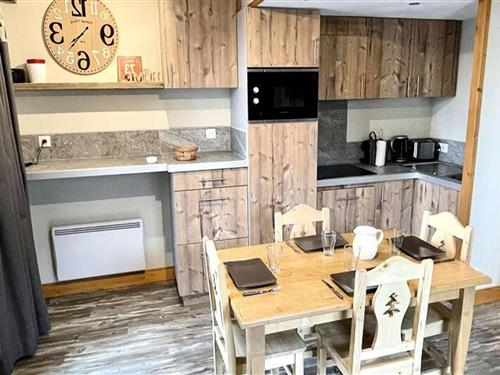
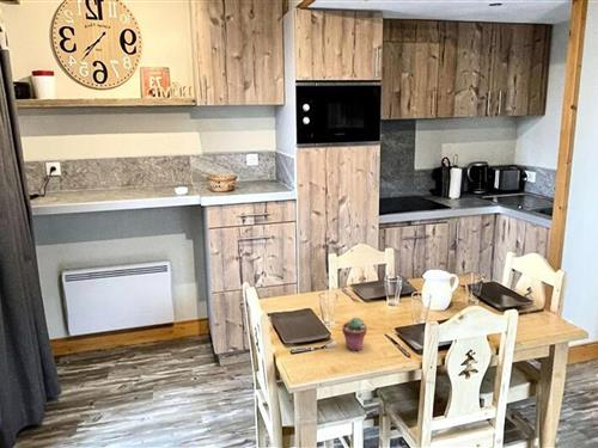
+ potted succulent (354, 332)
